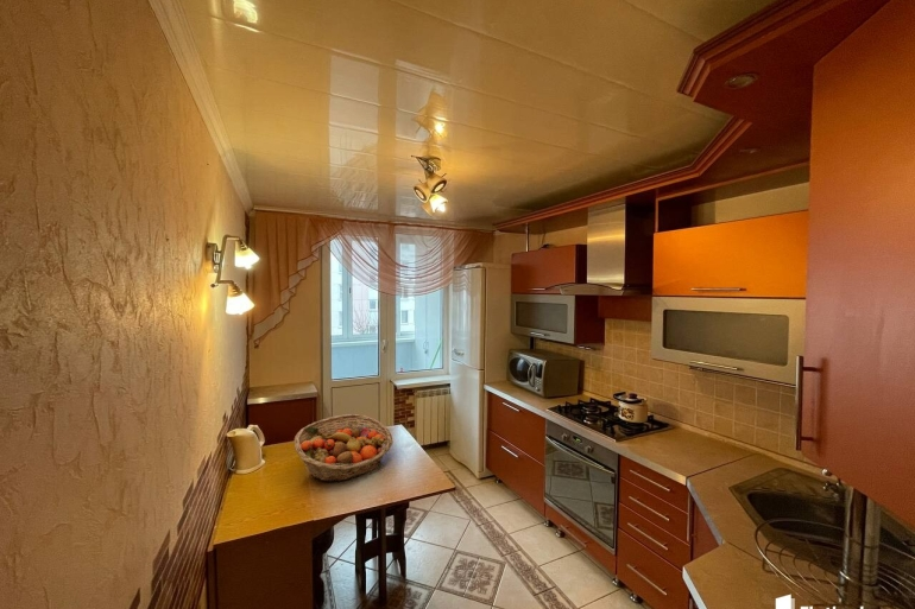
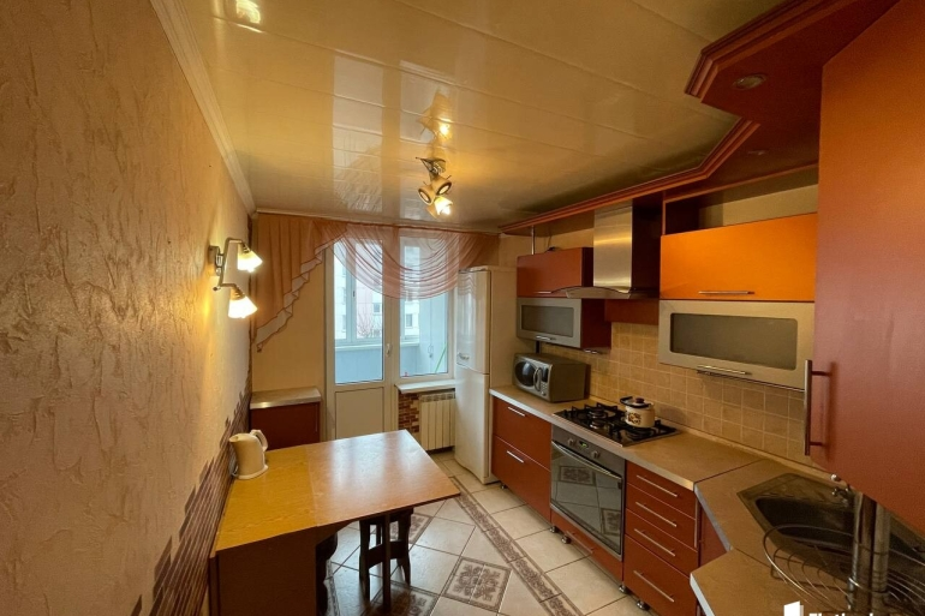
- fruit basket (345, 445)
